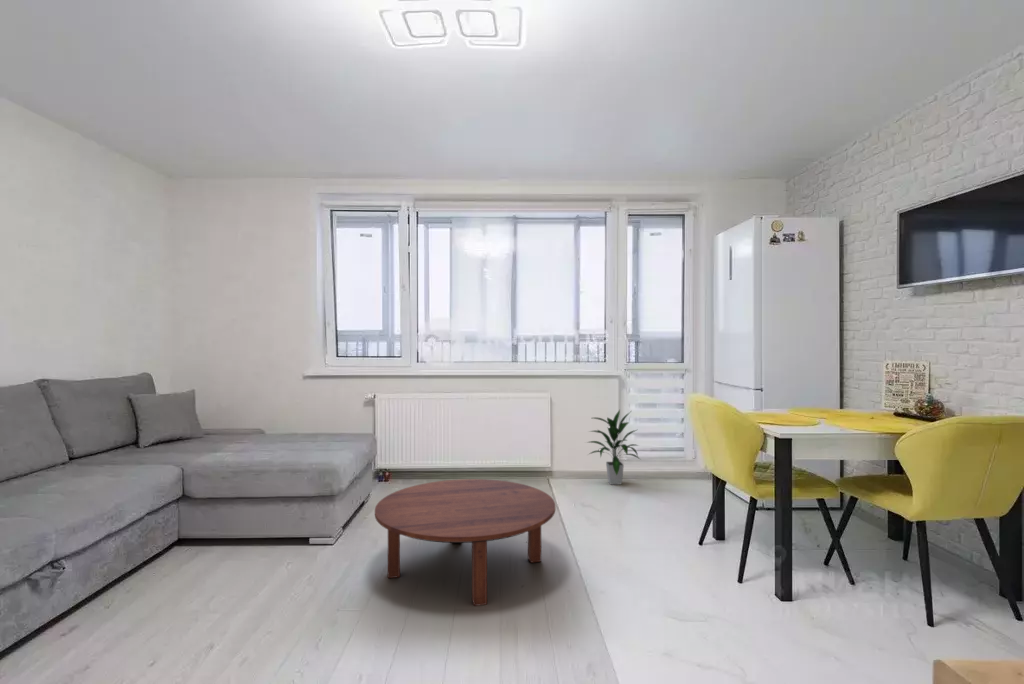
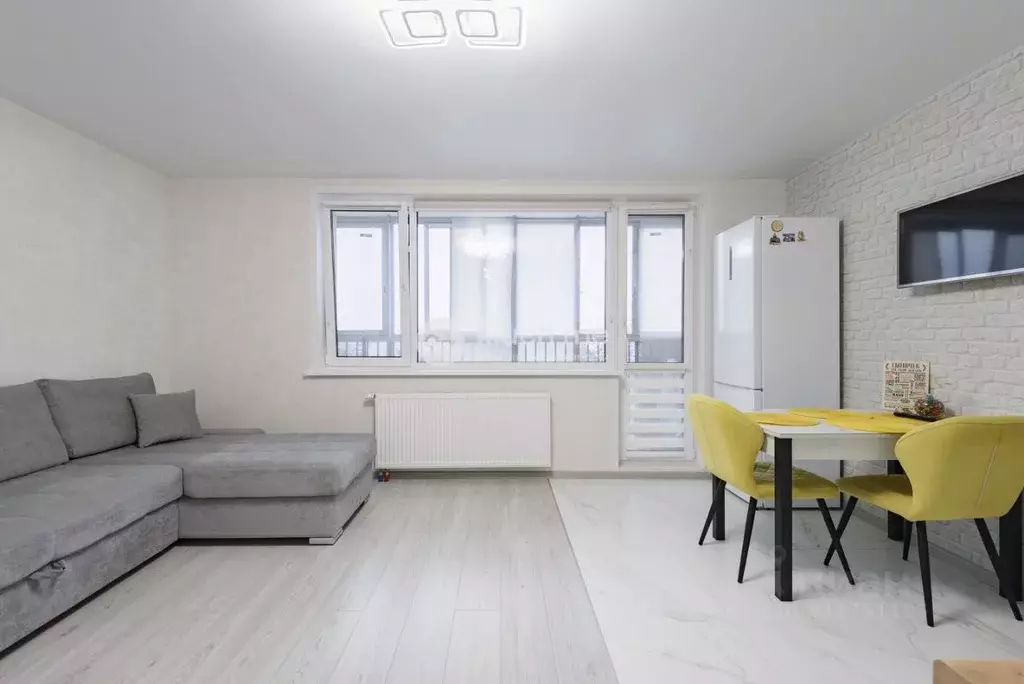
- indoor plant (613, 446)
- coffee table (466, 535)
